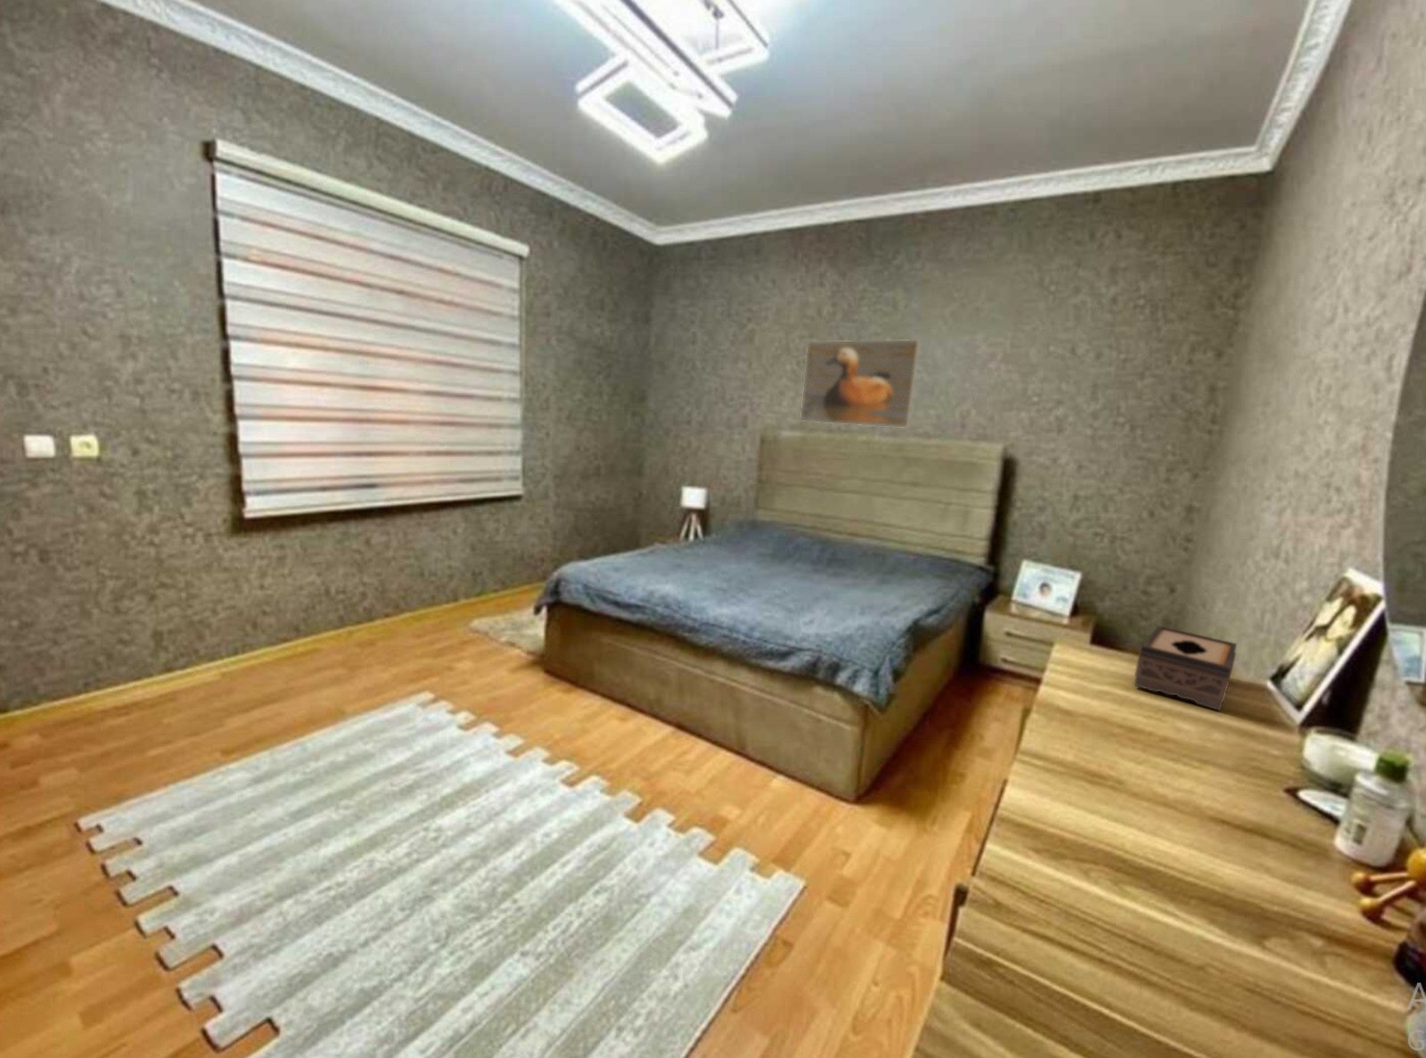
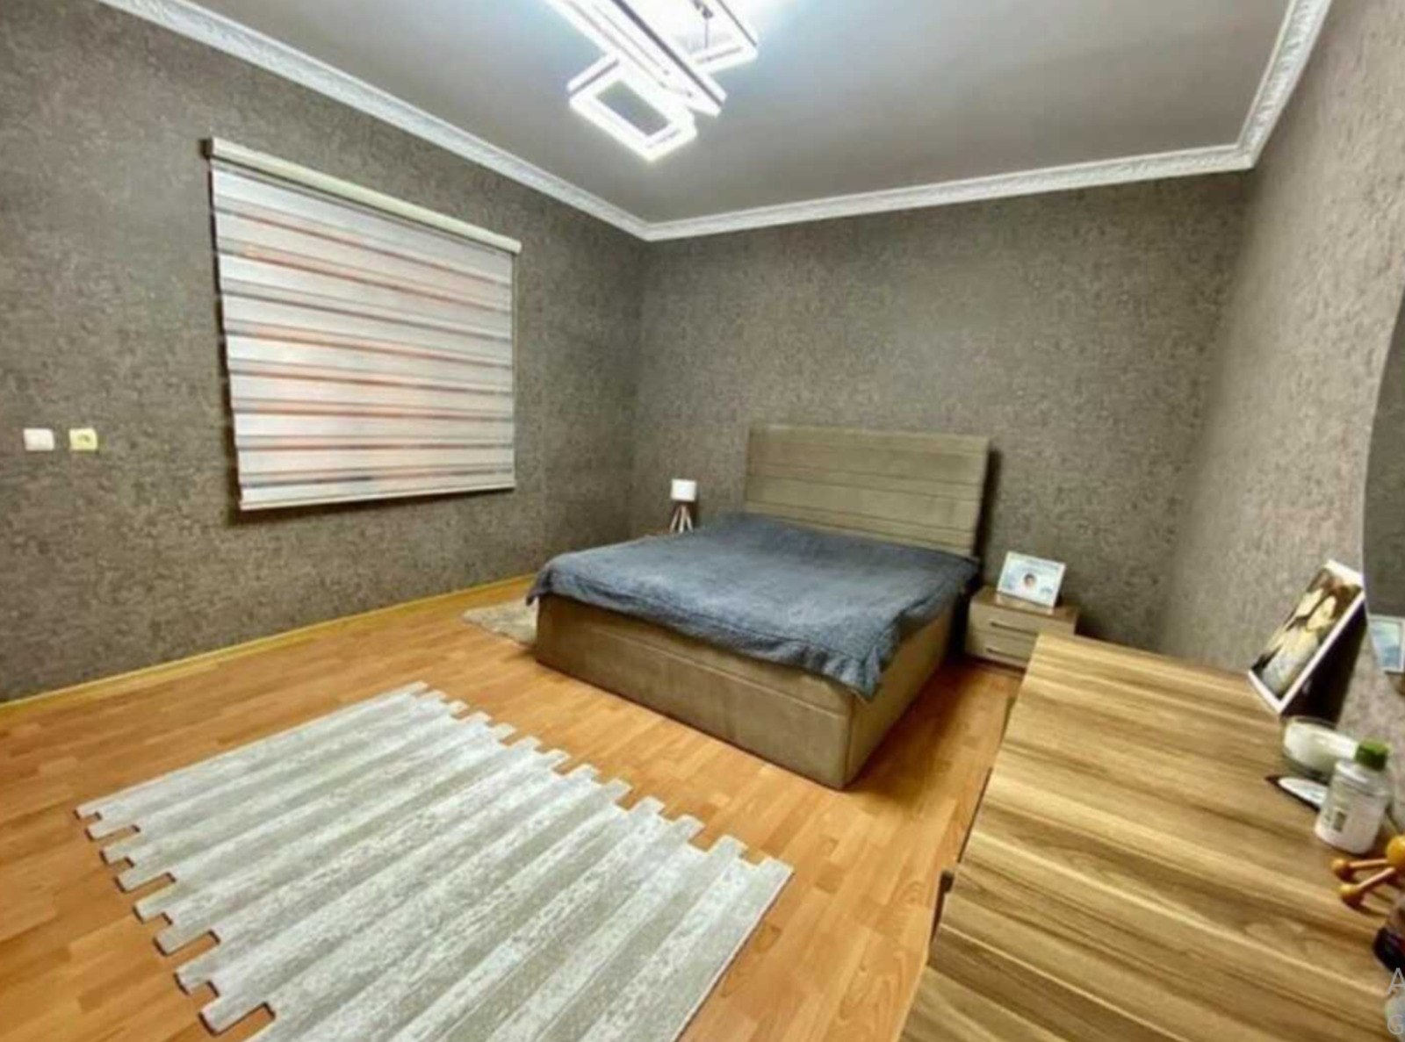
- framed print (857, 382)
- tissue box (1186, 665)
